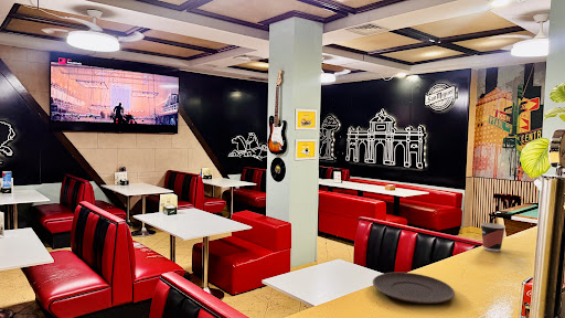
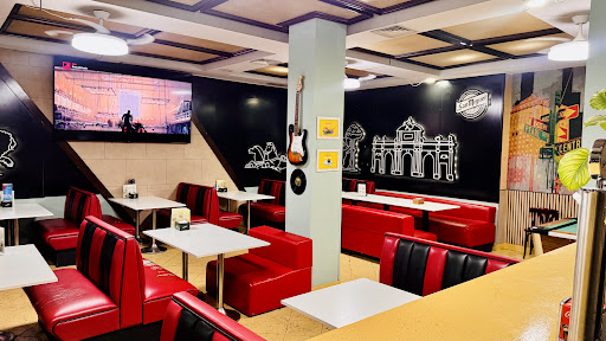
- cup (492, 236)
- plate (412, 288)
